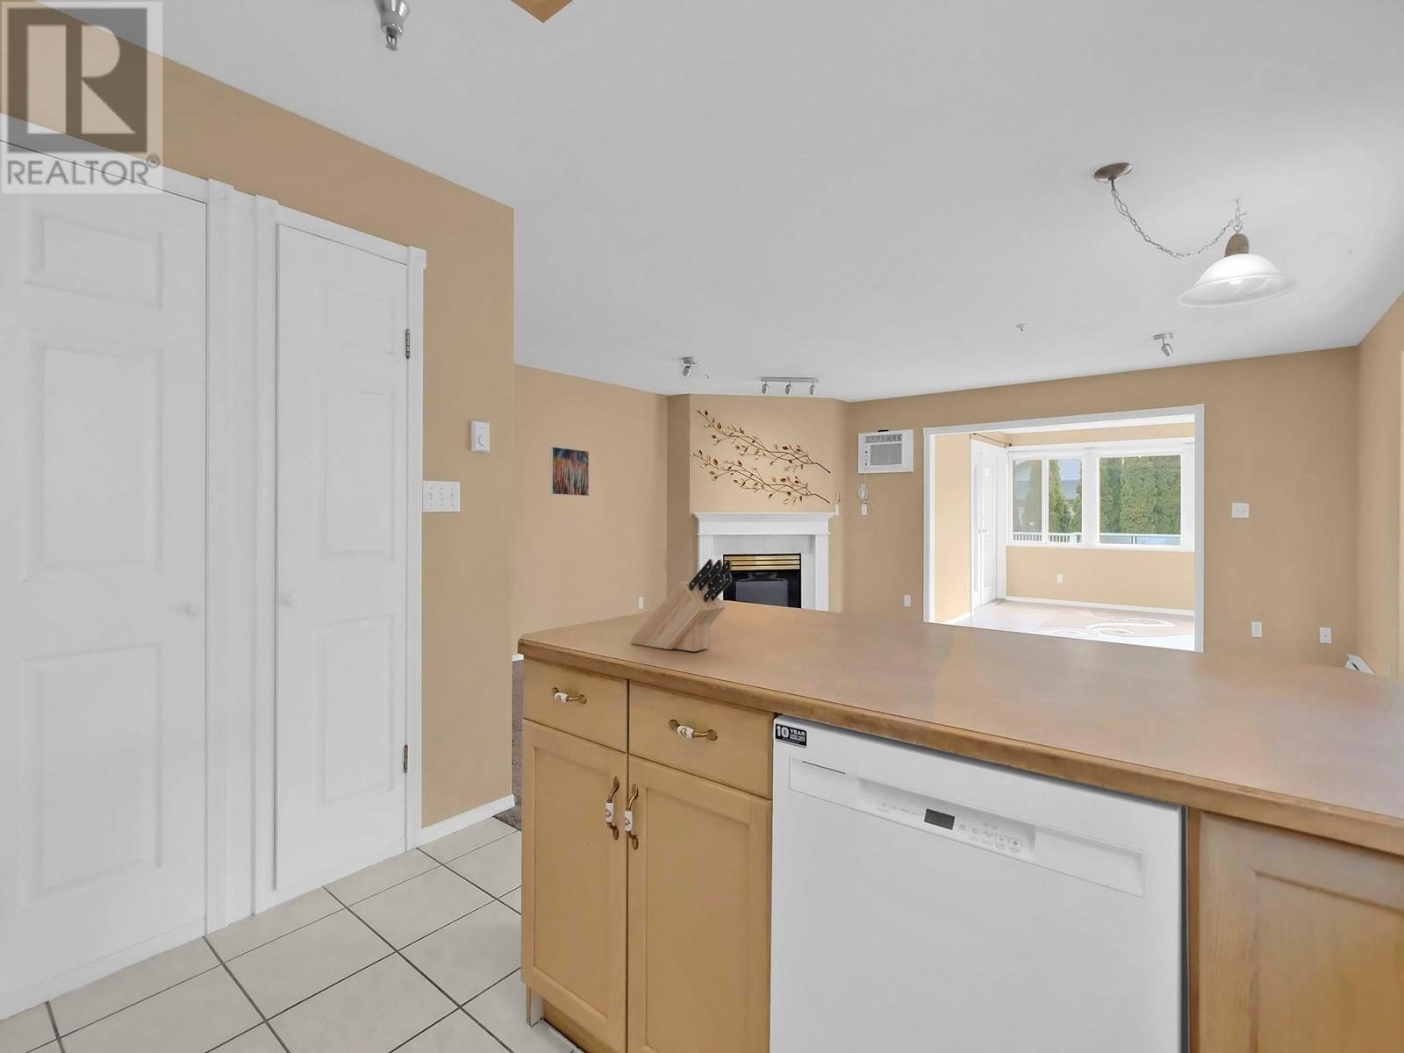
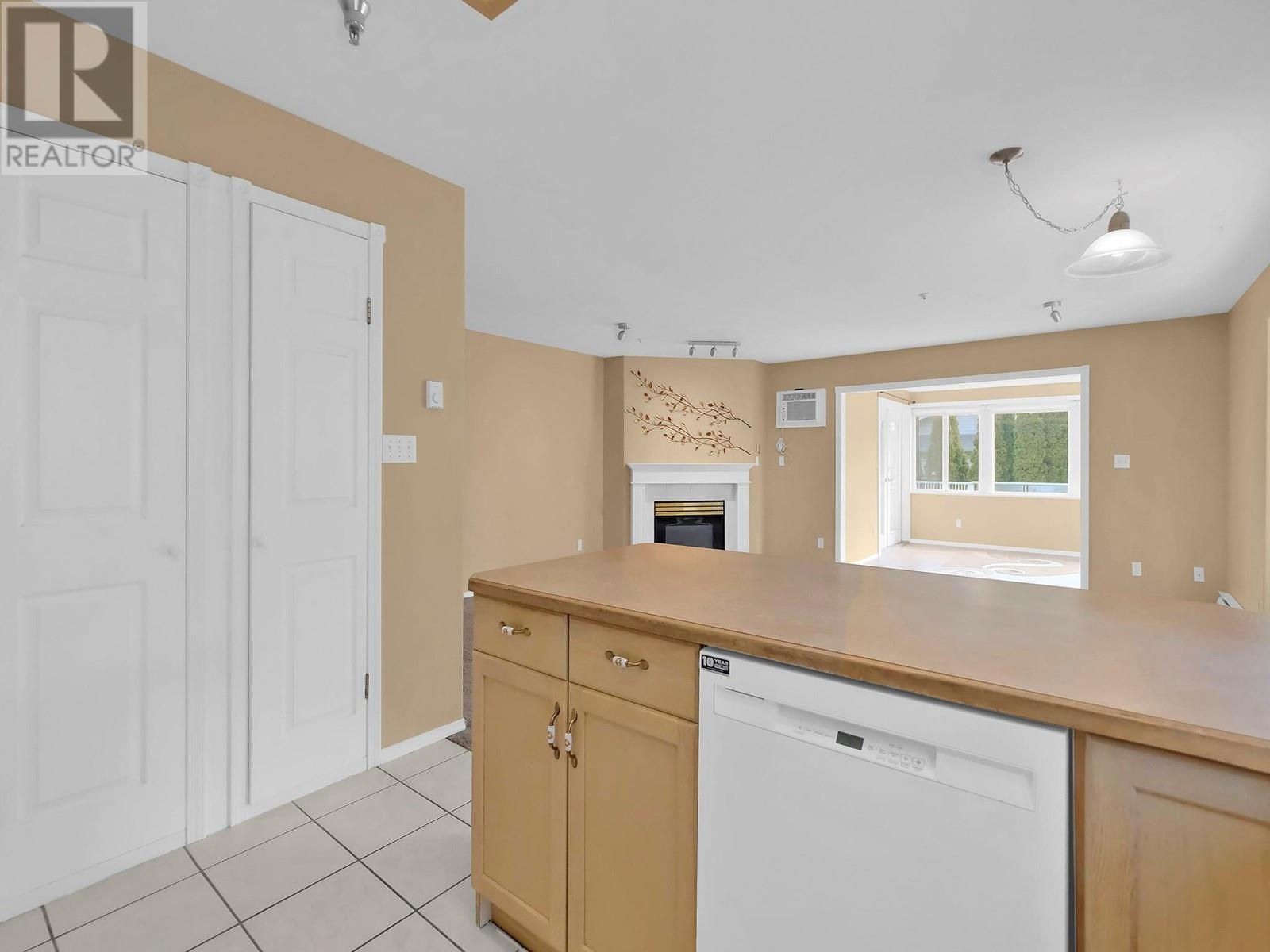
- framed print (569, 472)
- knife block (683, 602)
